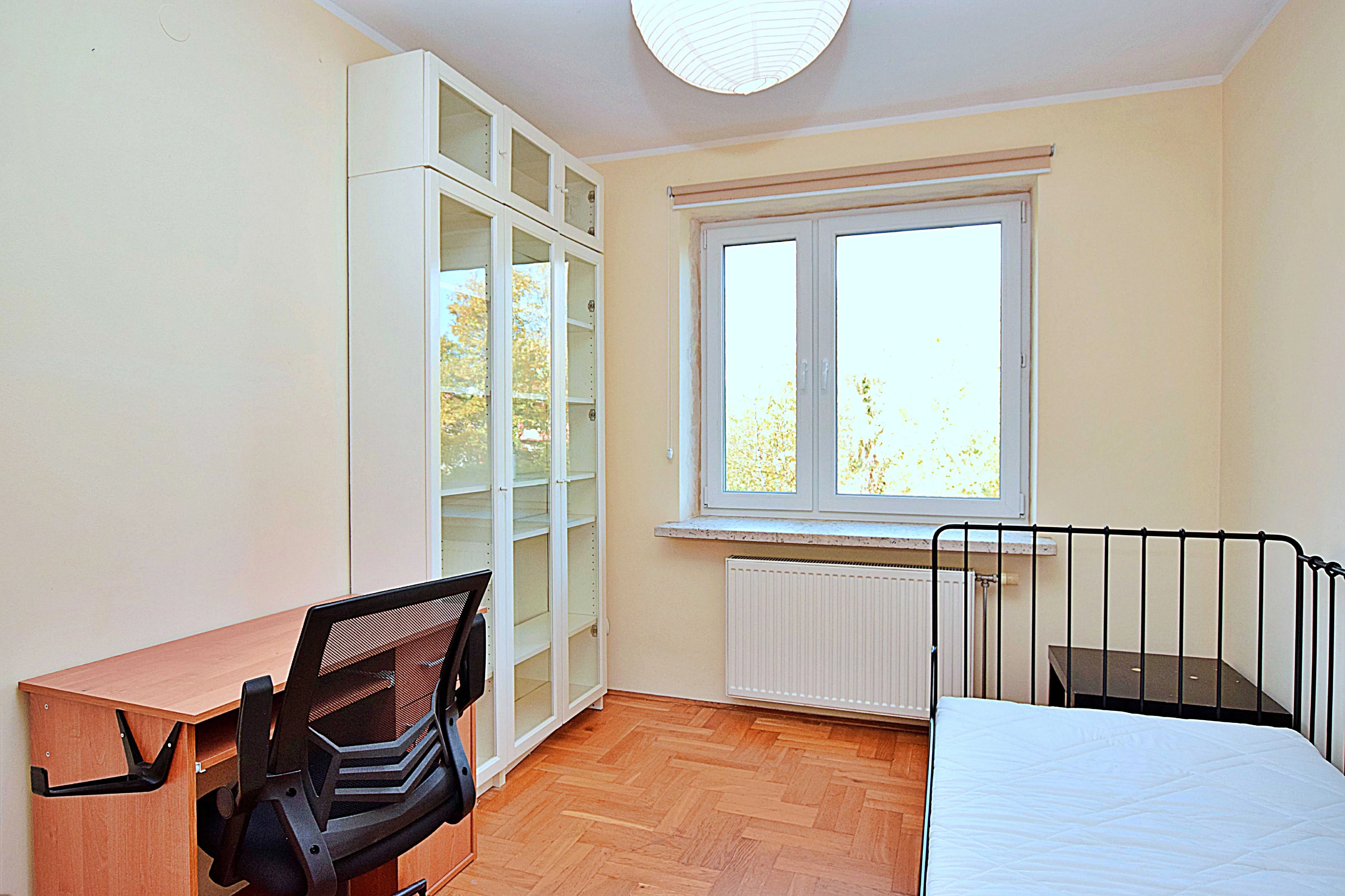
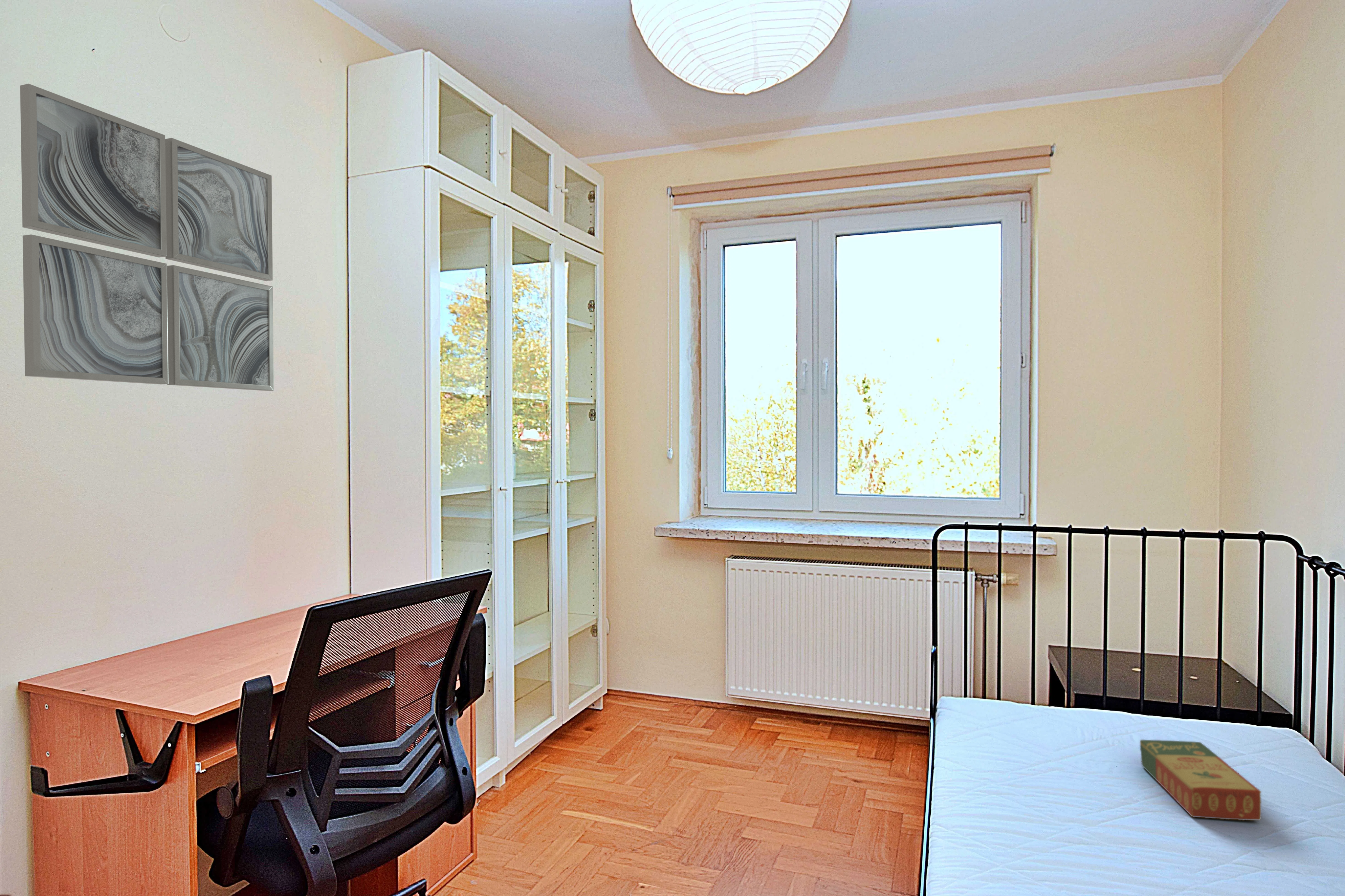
+ book (1196, 777)
+ wall art (166, 259)
